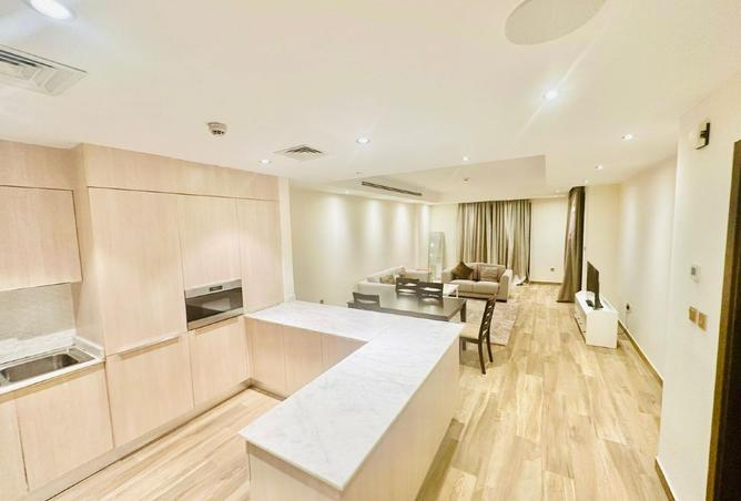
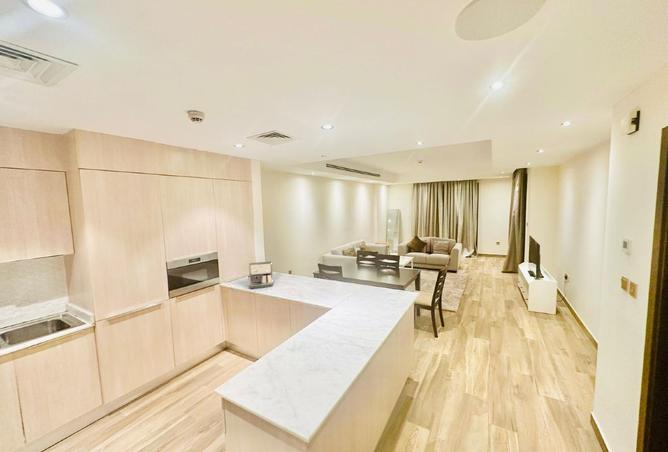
+ coffee maker (261, 274)
